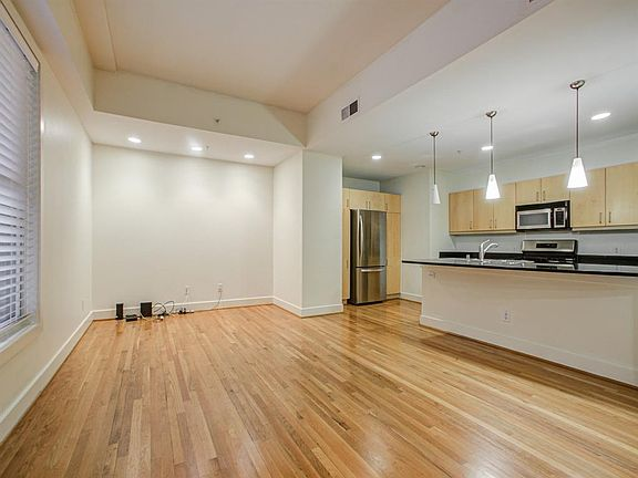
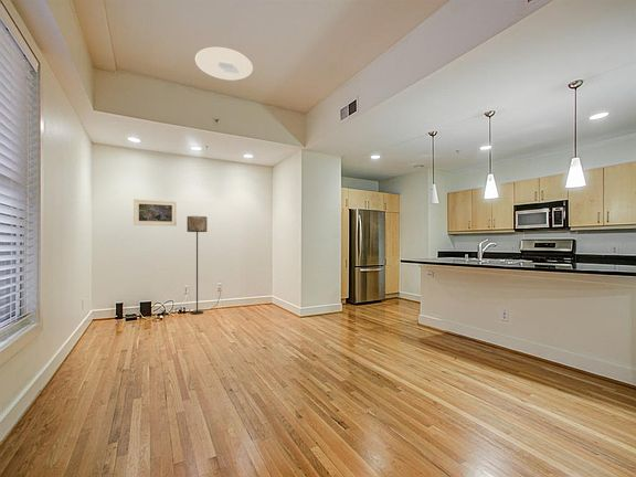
+ floor lamp (197, 264)
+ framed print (156, 212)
+ ceiling light (224, 62)
